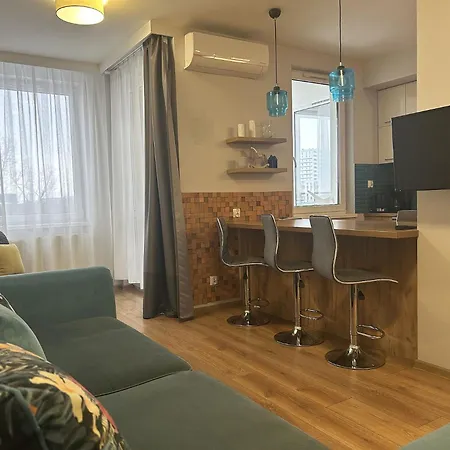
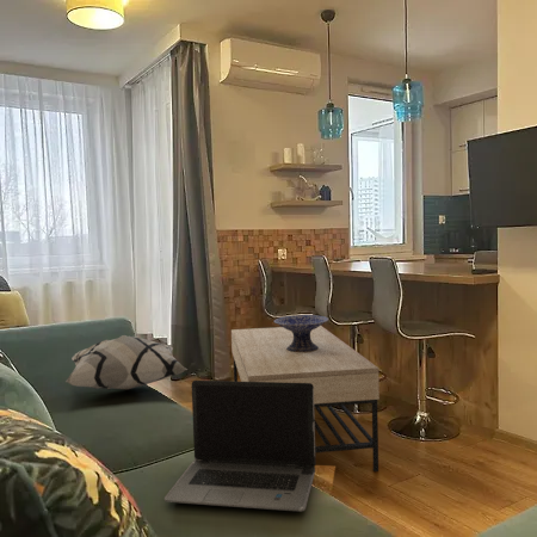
+ laptop computer (242, 442)
+ decorative pillow (125, 363)
+ decorative bowl (301, 333)
+ coffee table (292, 382)
